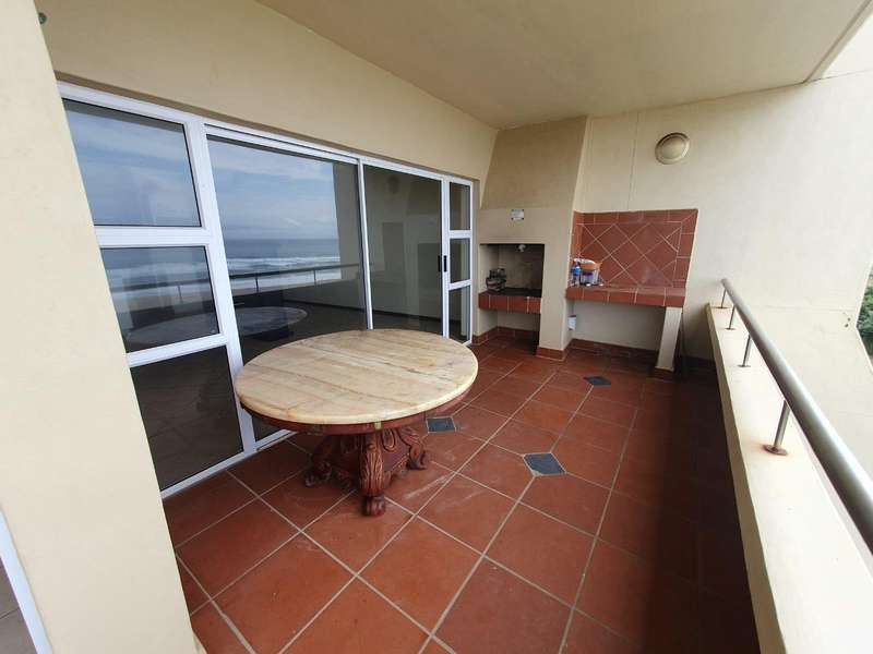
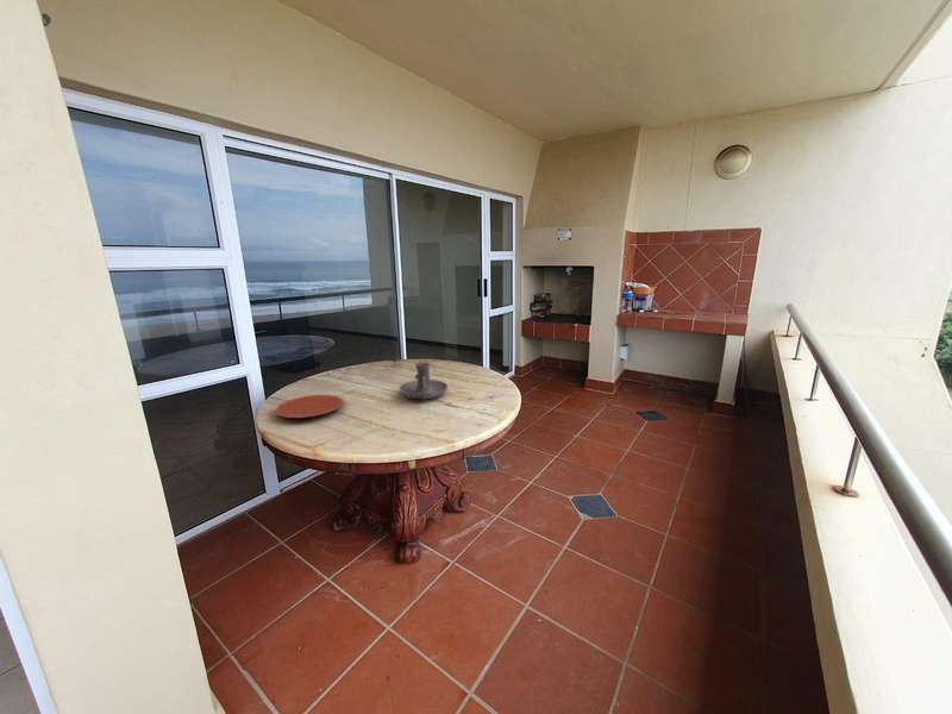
+ candle holder (422, 381)
+ plate (311, 407)
